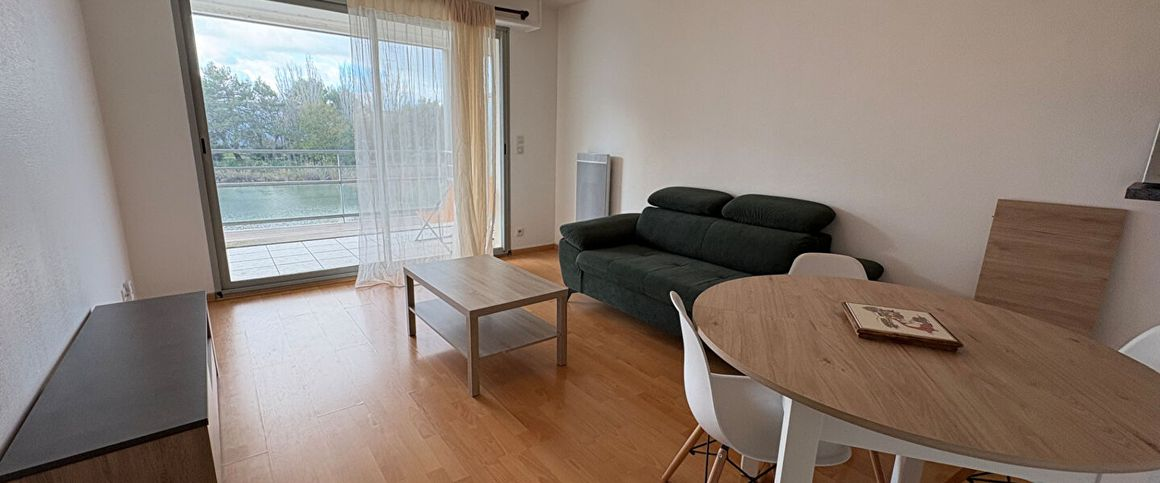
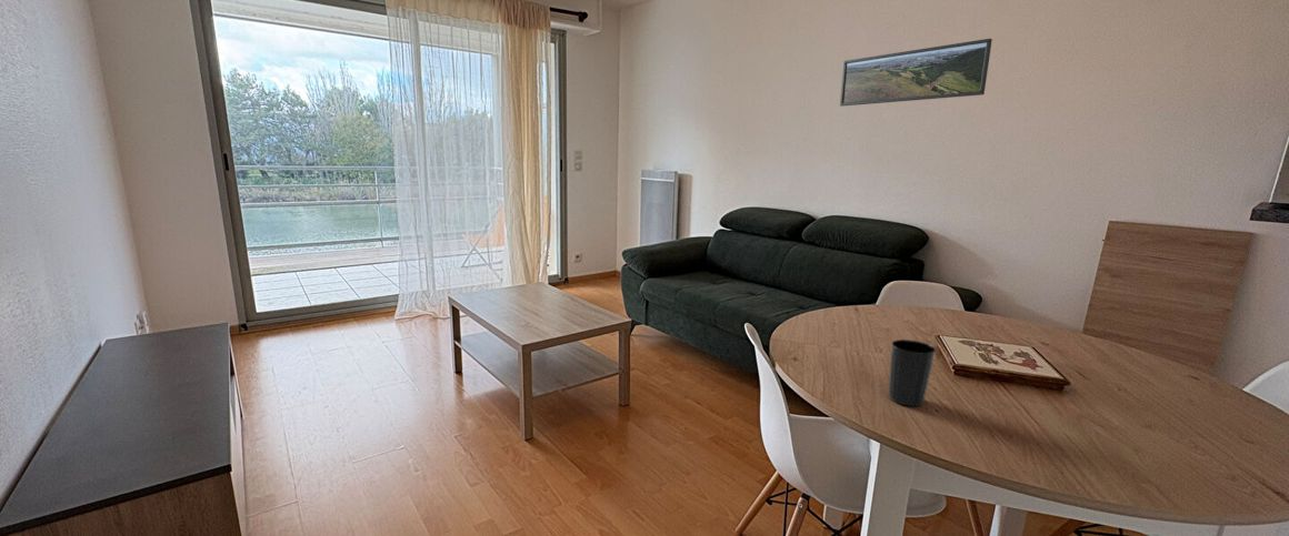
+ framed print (907, 75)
+ cup (909, 373)
